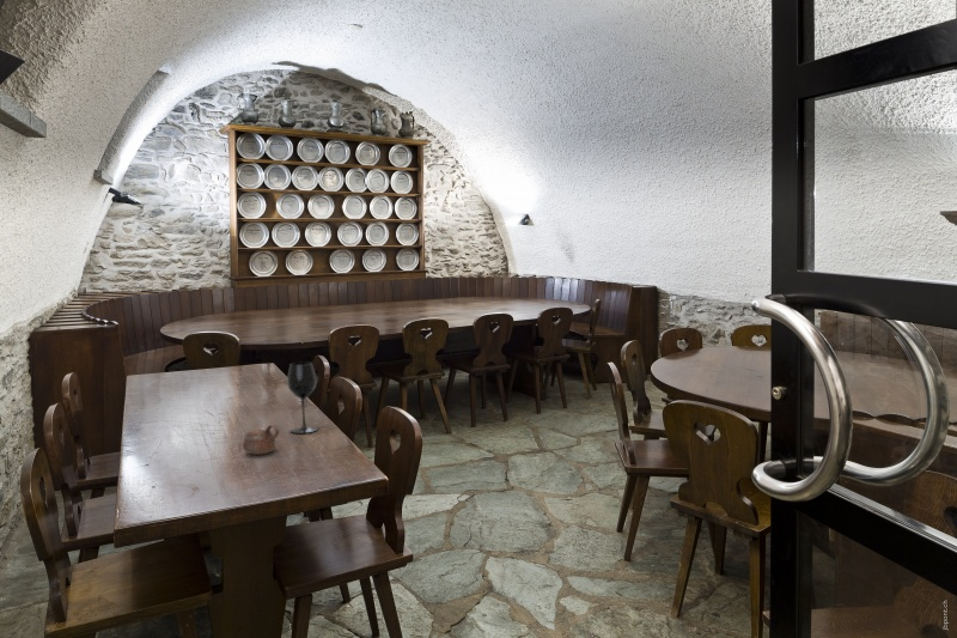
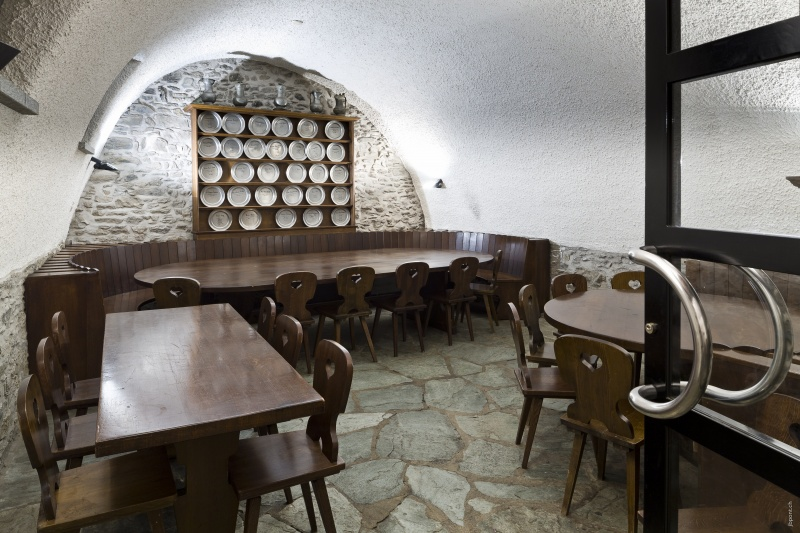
- cup (260, 438)
- wineglass (303, 396)
